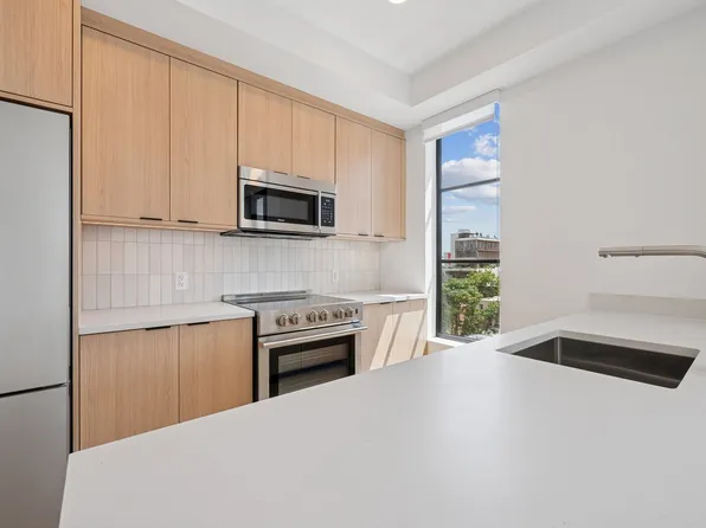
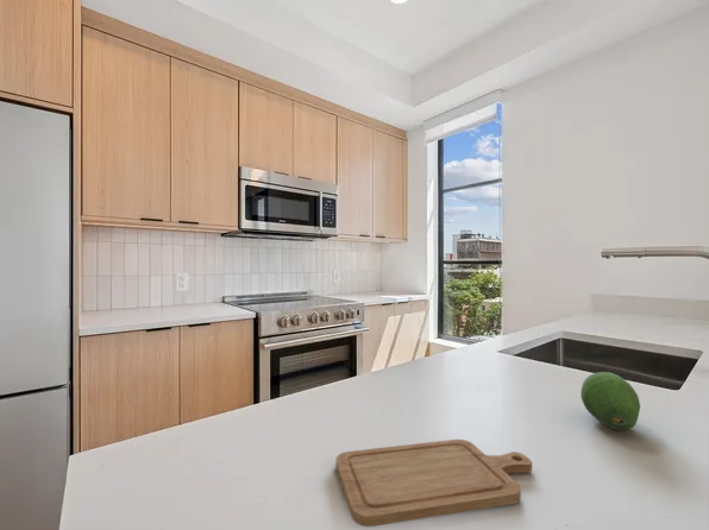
+ fruit (613, 399)
+ chopping board (440, 472)
